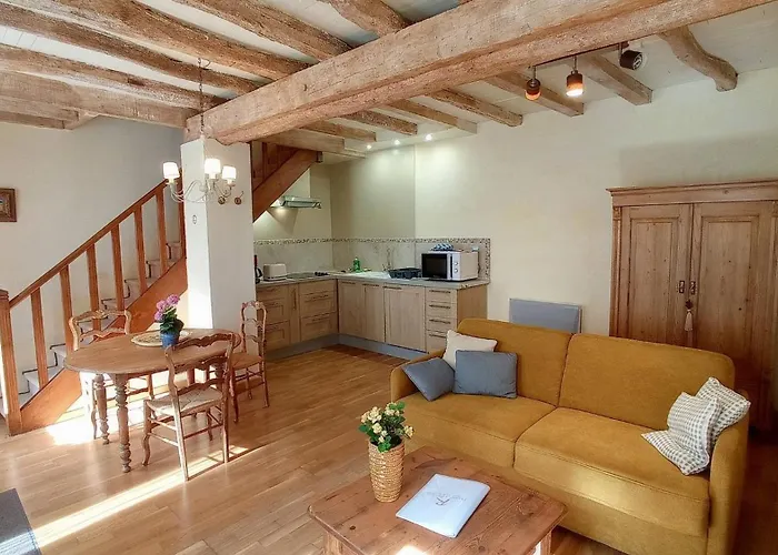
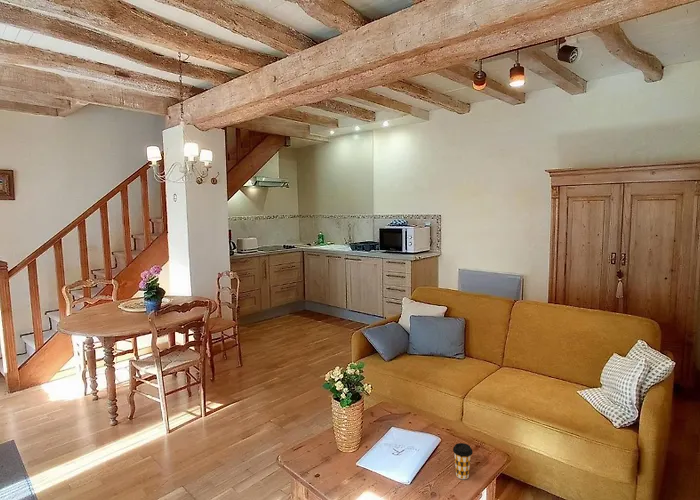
+ coffee cup (462, 461)
